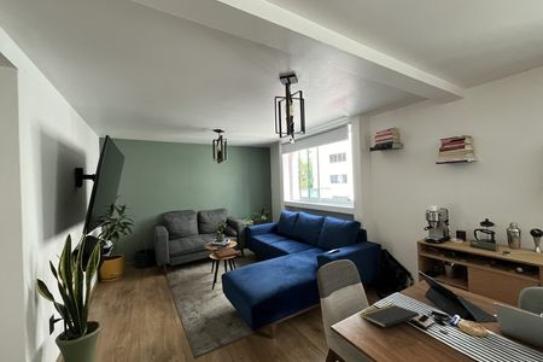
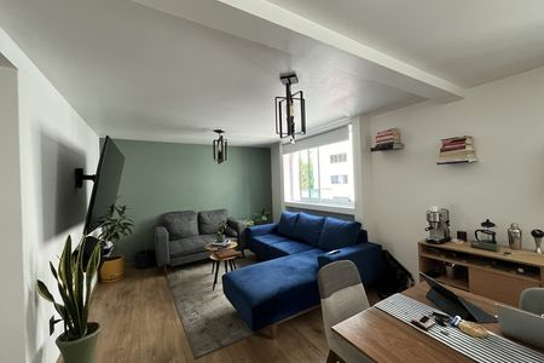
- notepad (389, 314)
